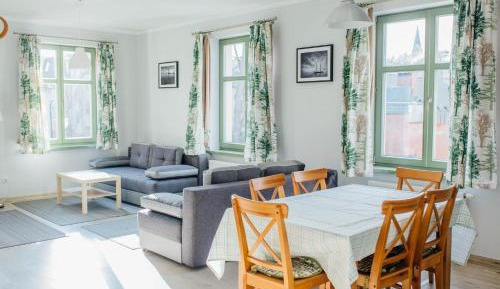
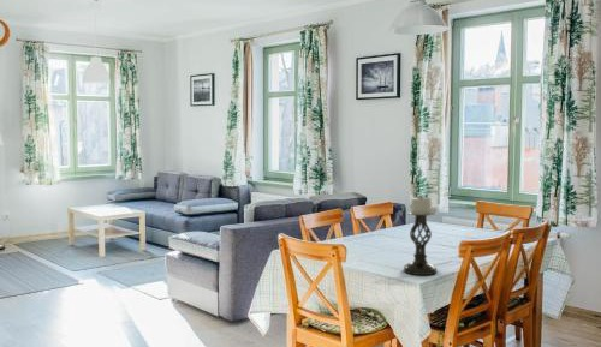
+ candle holder (419, 233)
